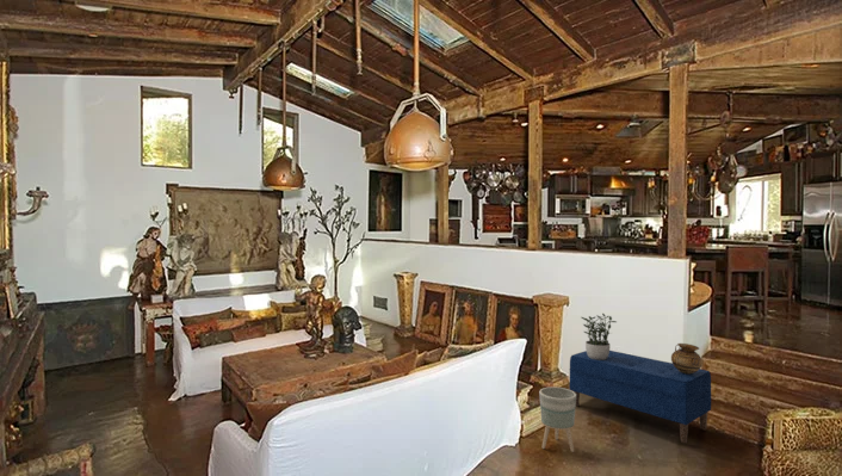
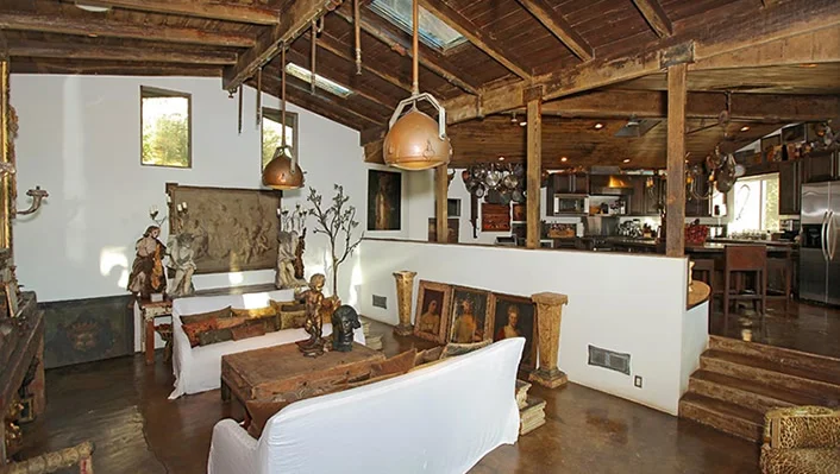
- ceramic pot (685, 359)
- planter (557, 419)
- bench (636, 389)
- potted plant (599, 335)
